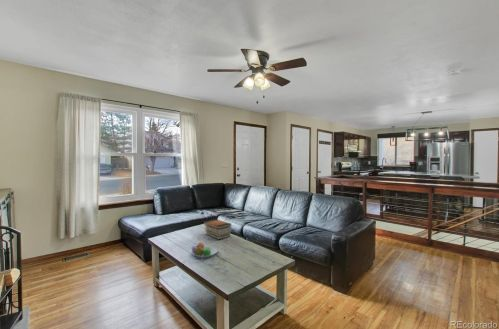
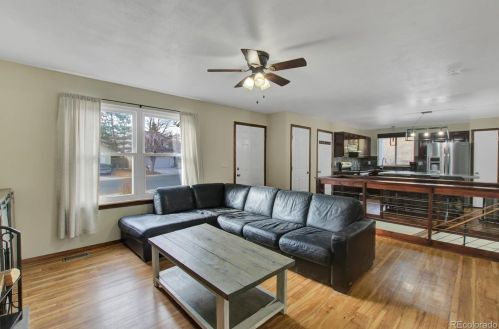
- book stack (217, 228)
- fruit bowl (204, 248)
